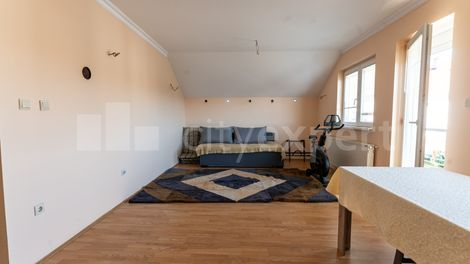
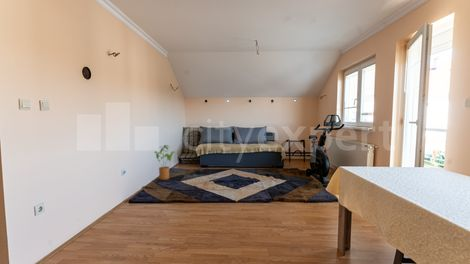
+ house plant (165, 162)
